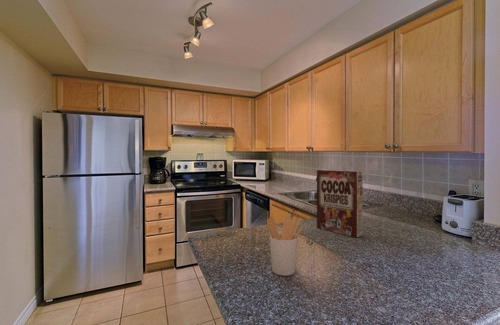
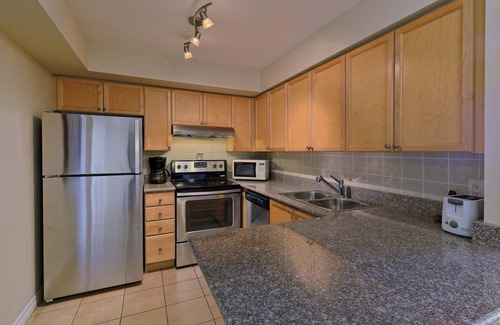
- utensil holder (286, 242)
- cereal box (338, 200)
